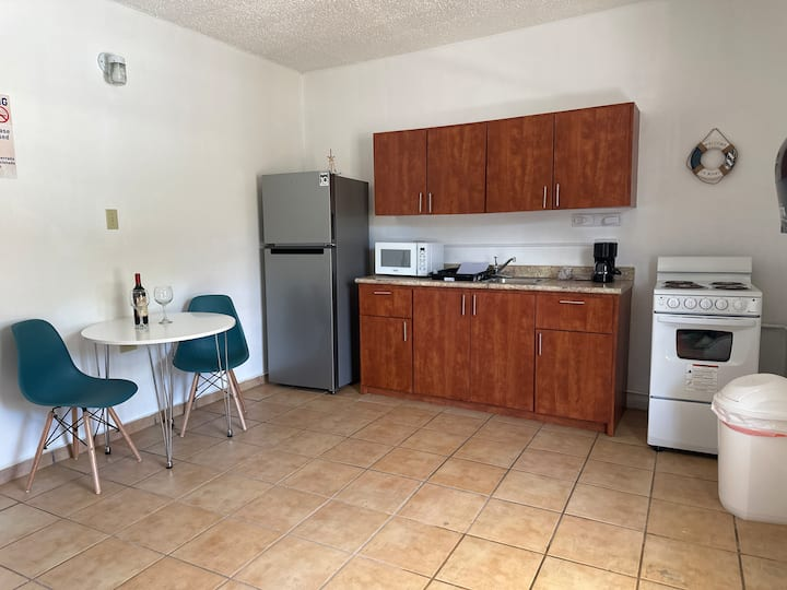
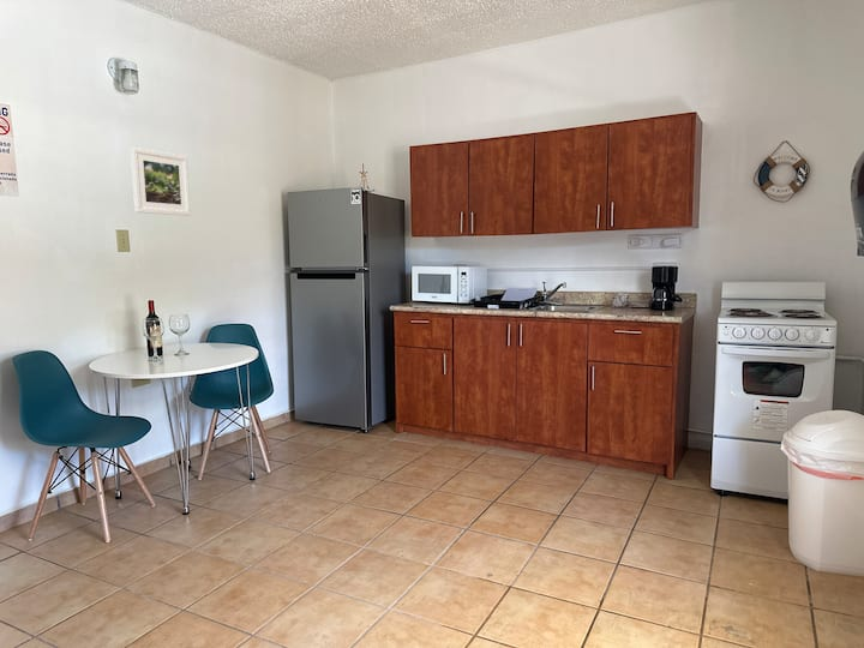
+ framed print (162, 182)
